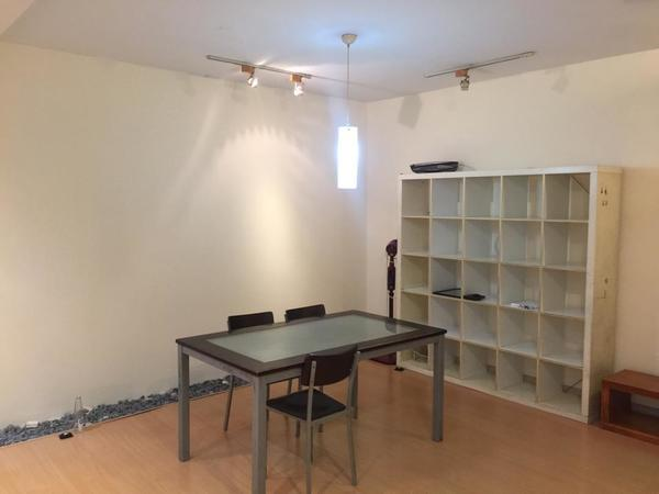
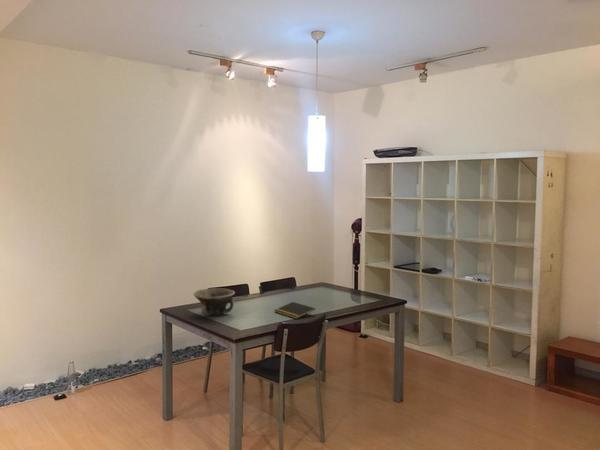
+ bowl (214, 303)
+ notepad (294, 309)
